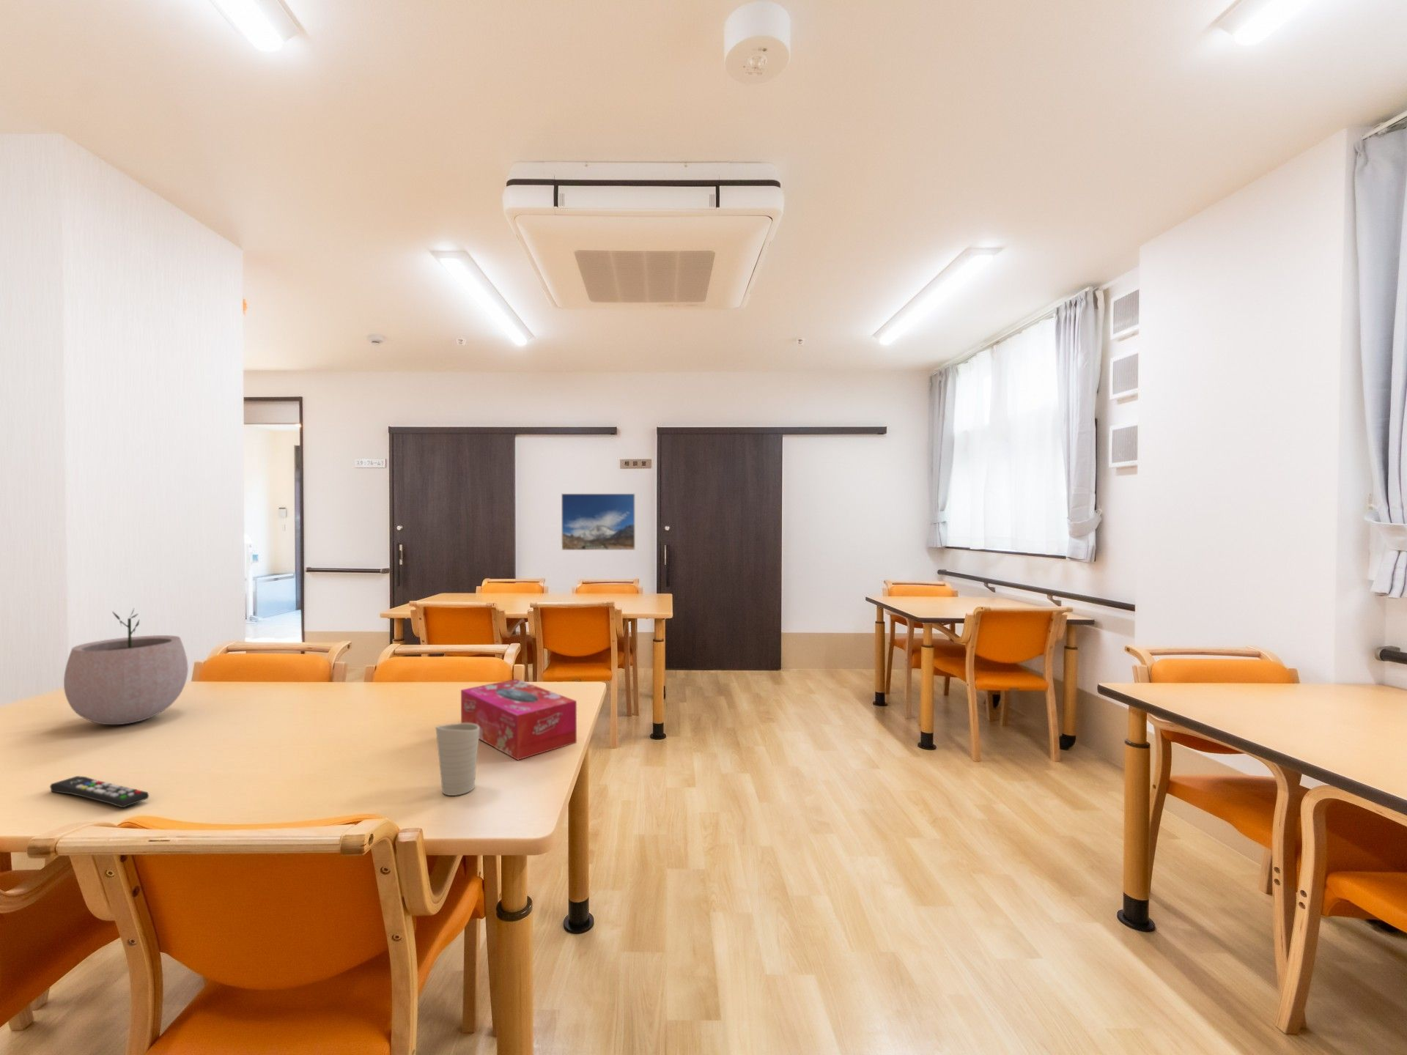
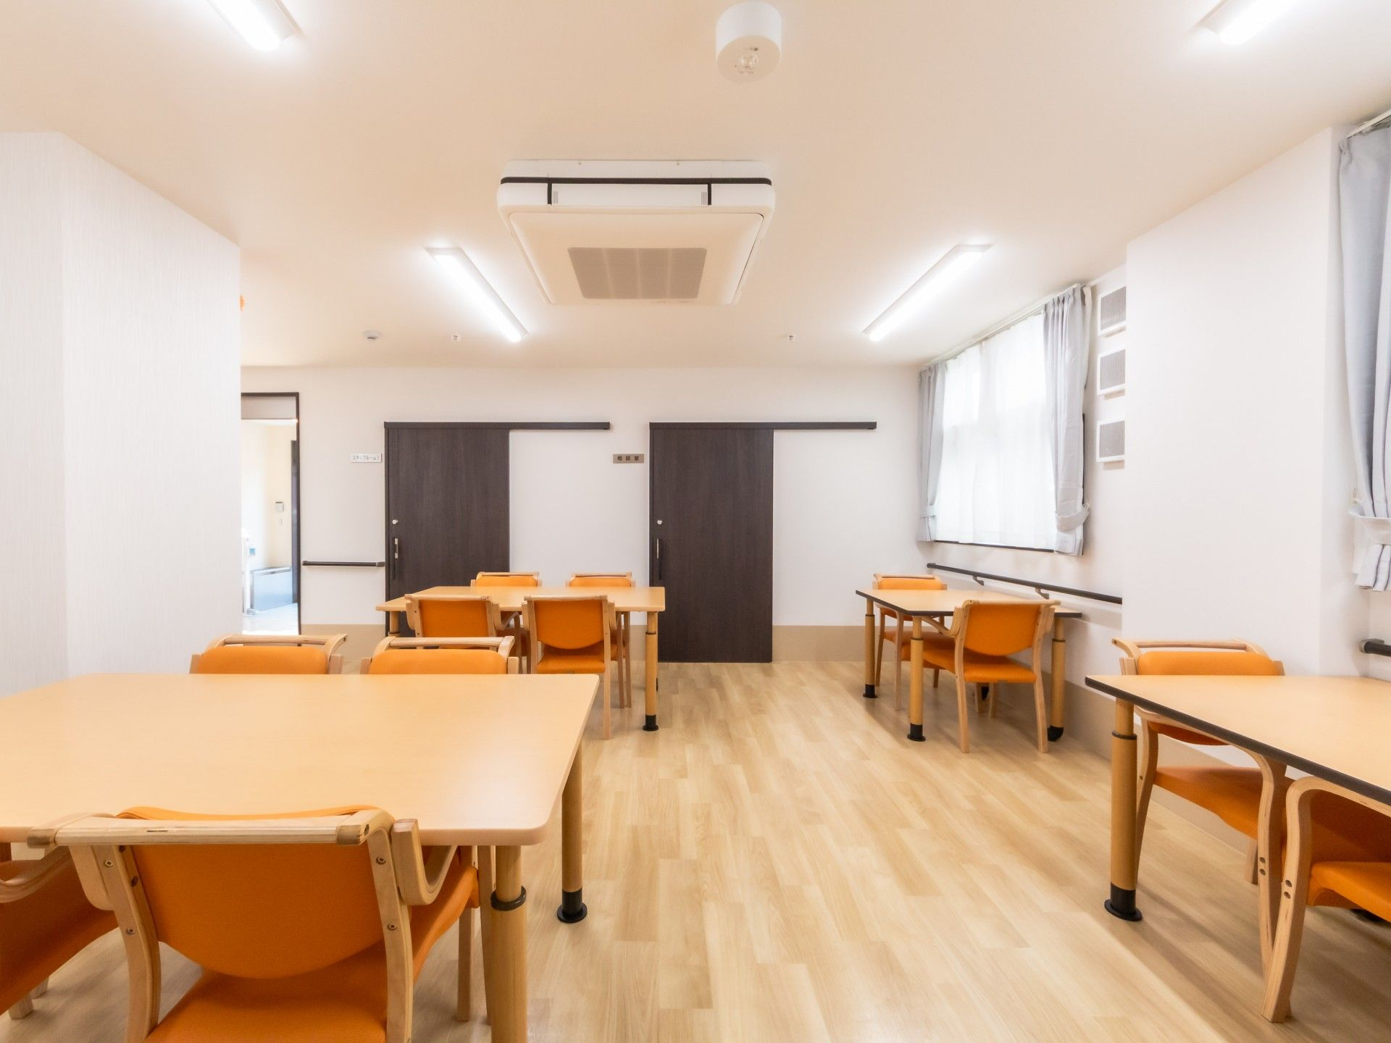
- tissue box (516, 715)
- remote control (99, 790)
- cup (458, 756)
- plant pot (129, 664)
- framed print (598, 522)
